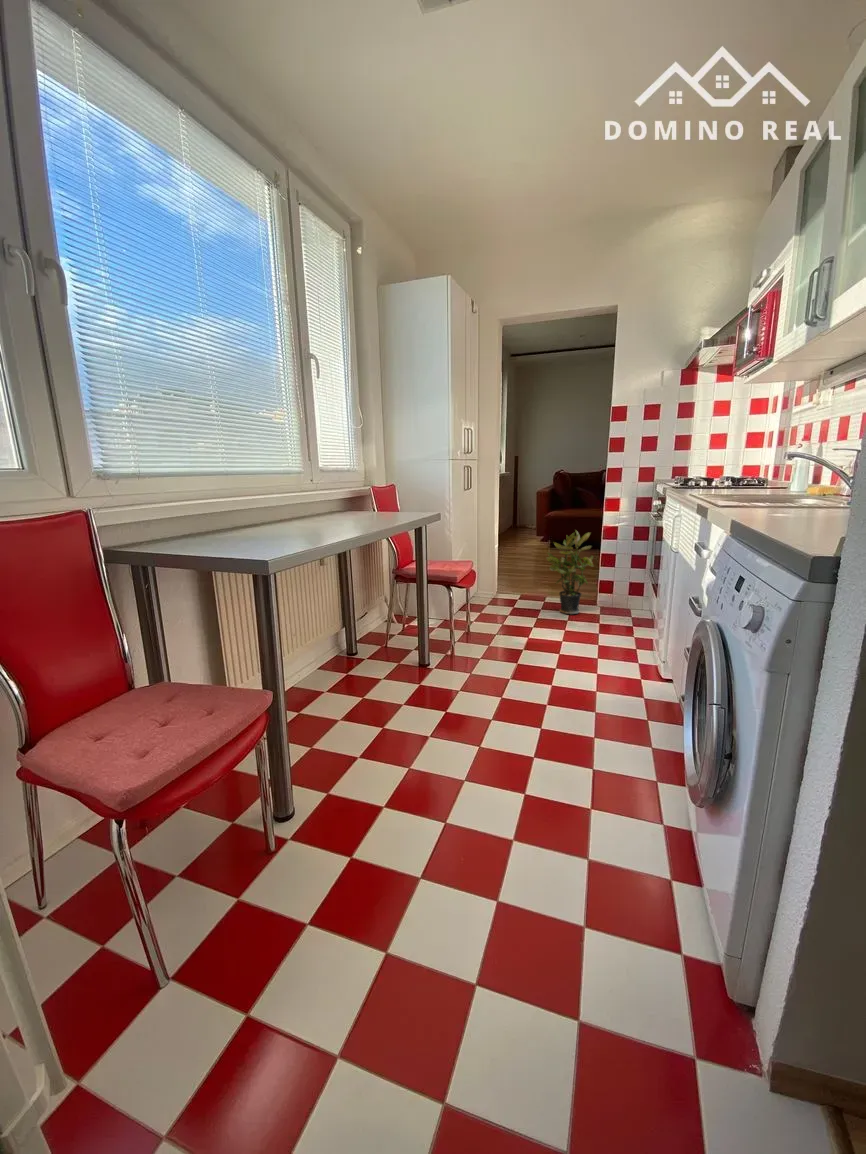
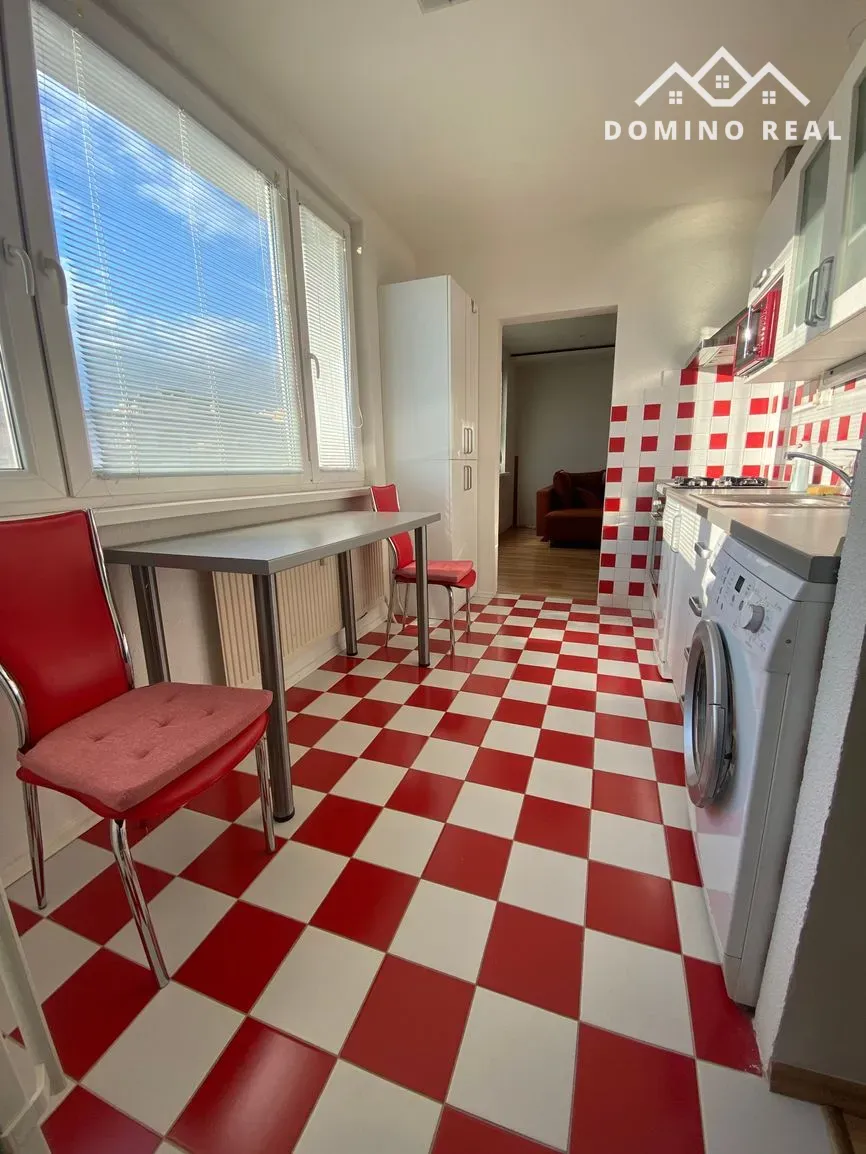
- potted plant (569, 571)
